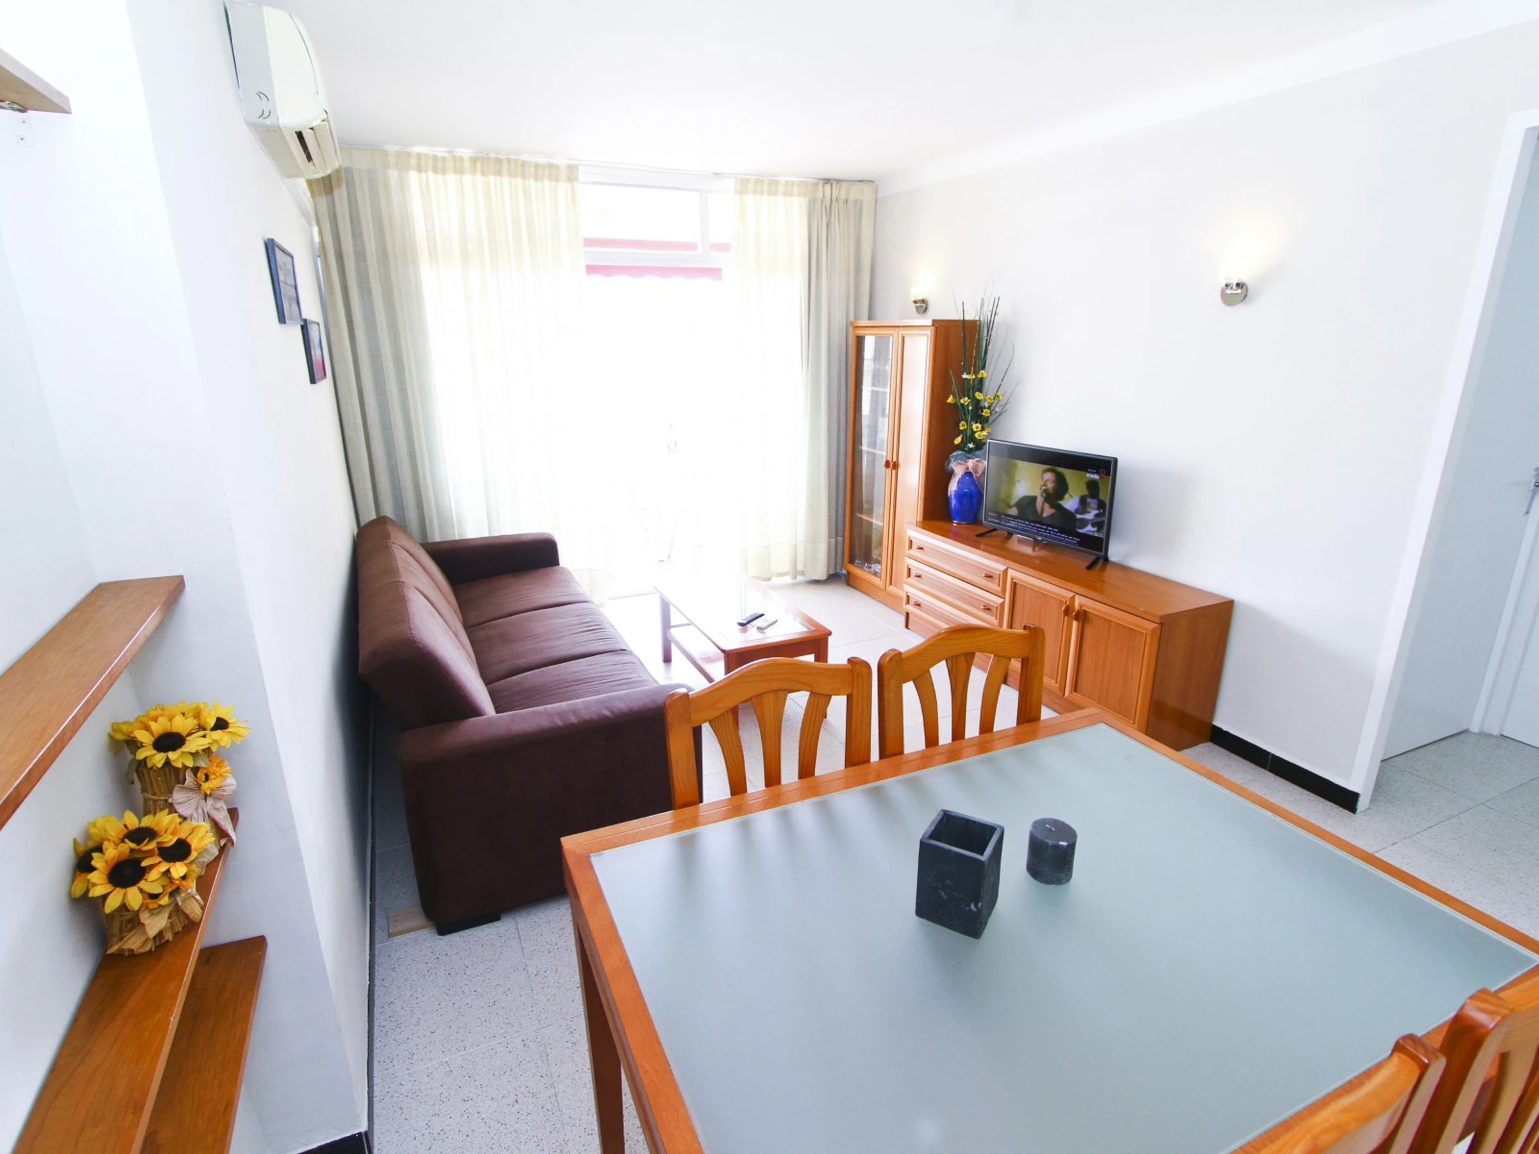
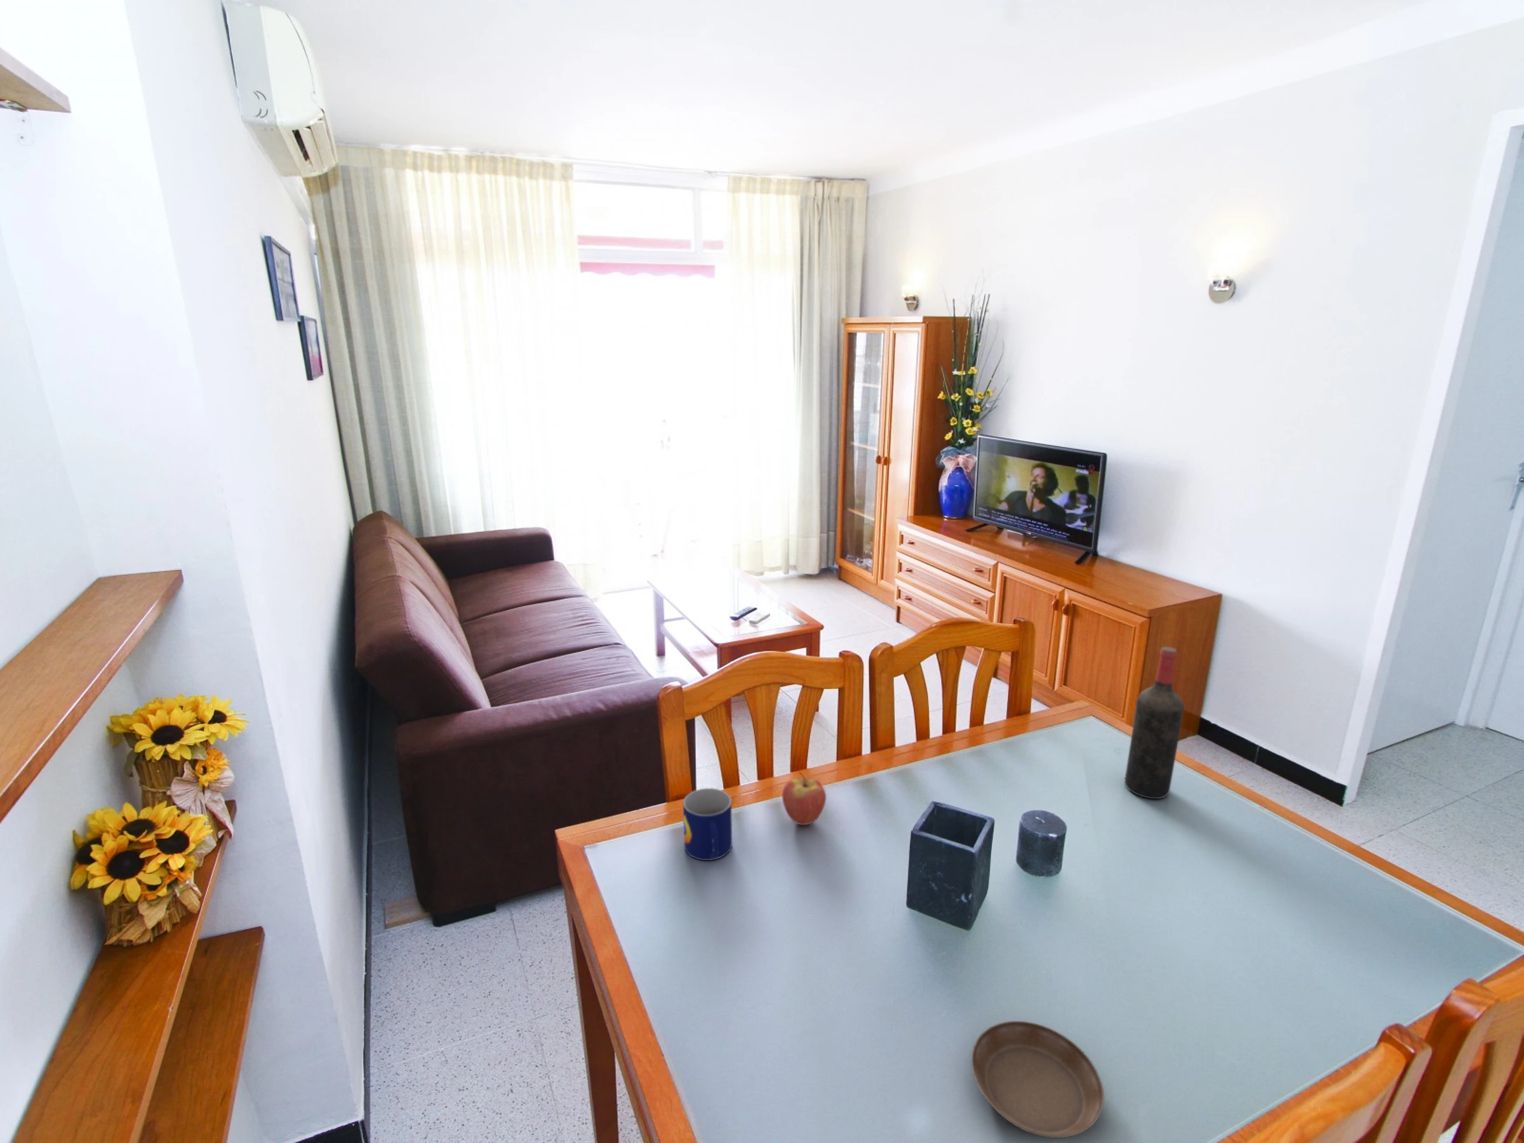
+ saucer (1034, 1082)
+ mug (709, 830)
+ fruit (804, 797)
+ wine bottle (1157, 720)
